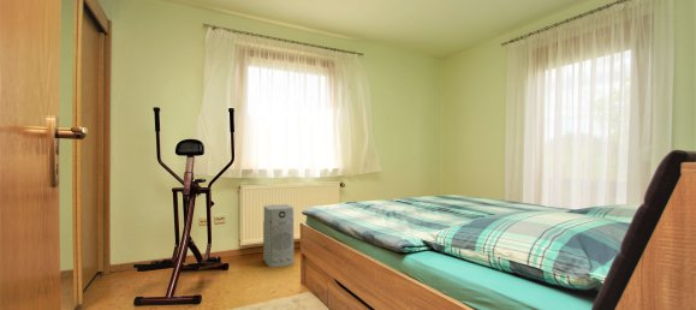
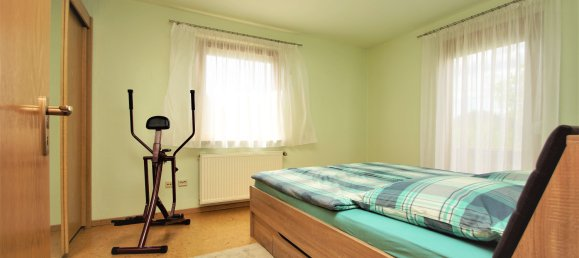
- air purifier (278, 233)
